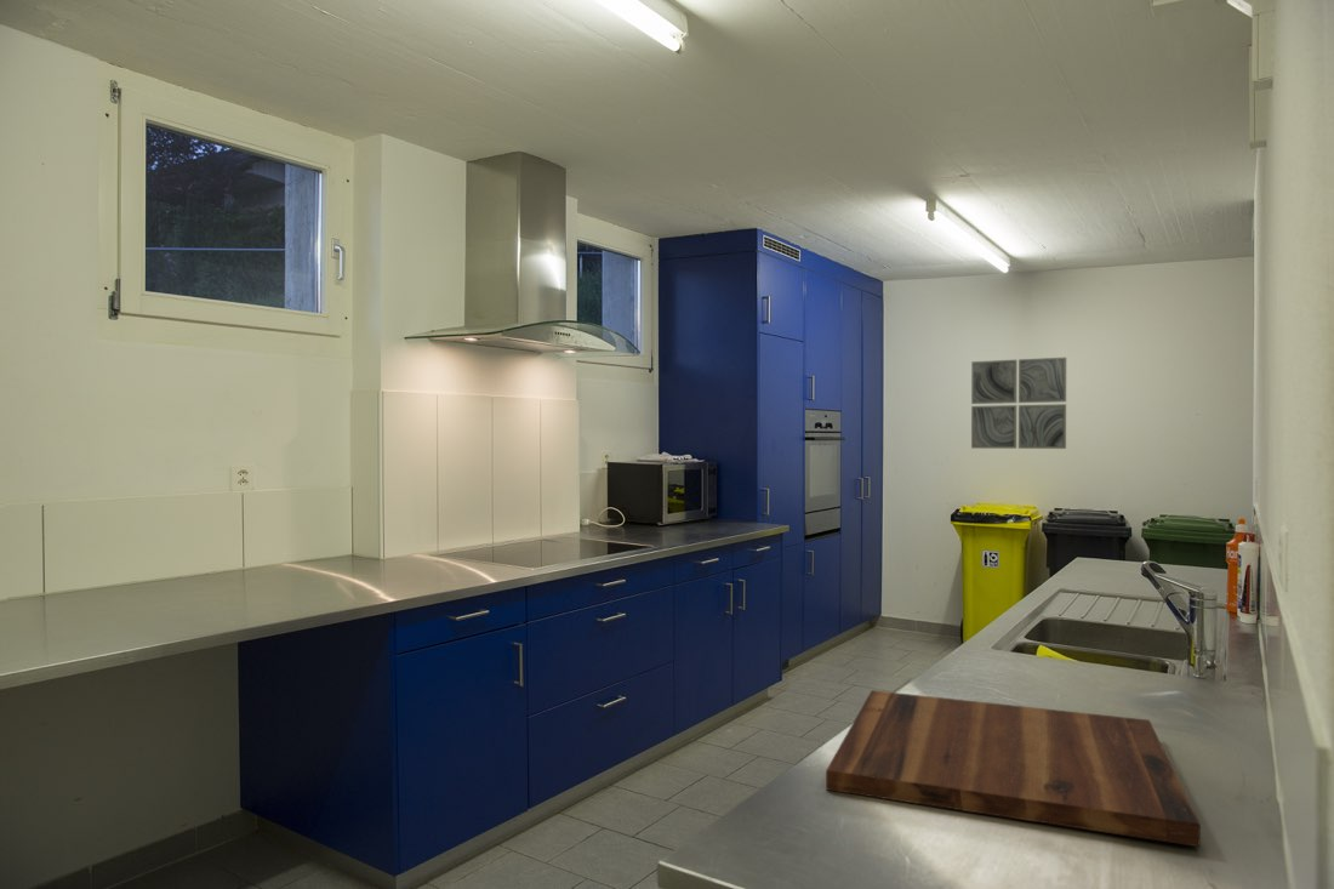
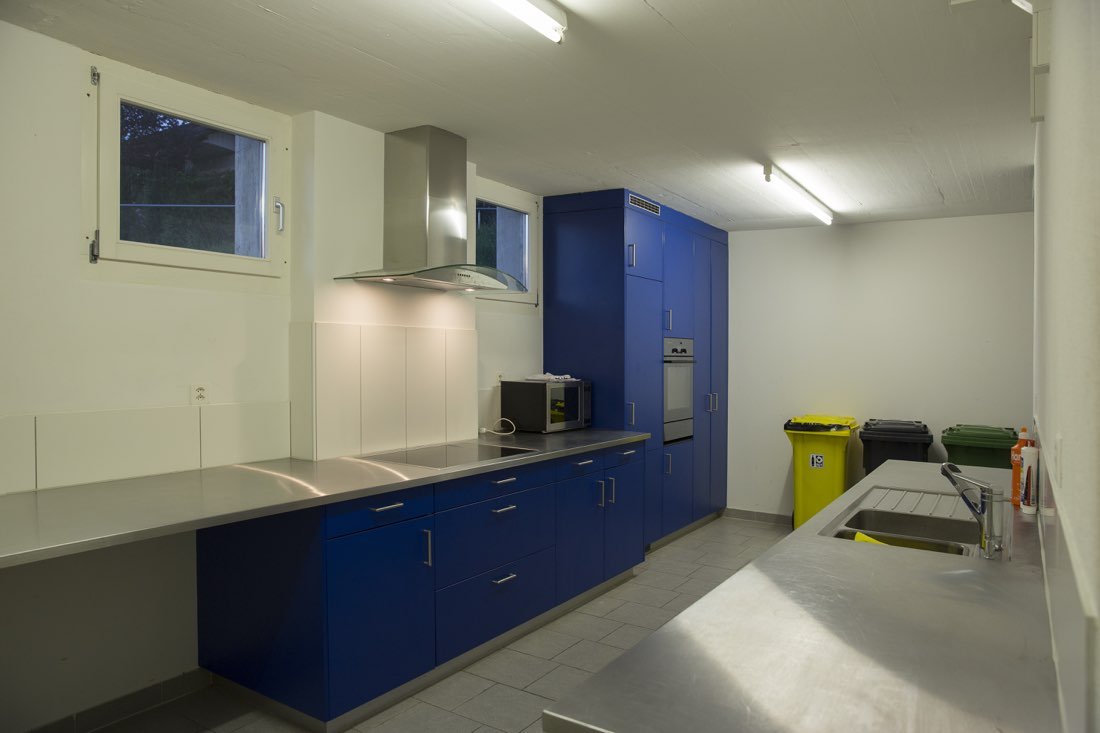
- wall art (1019, 405)
- cutting board (1000, 752)
